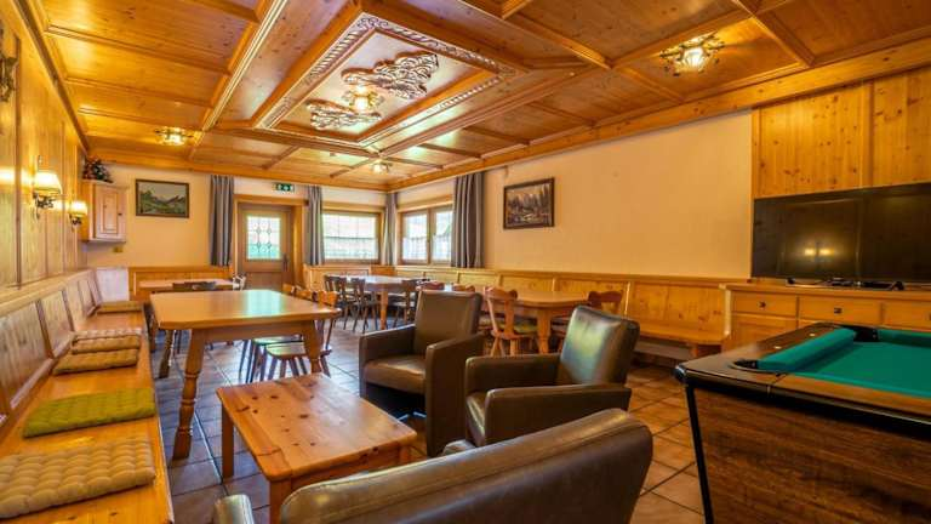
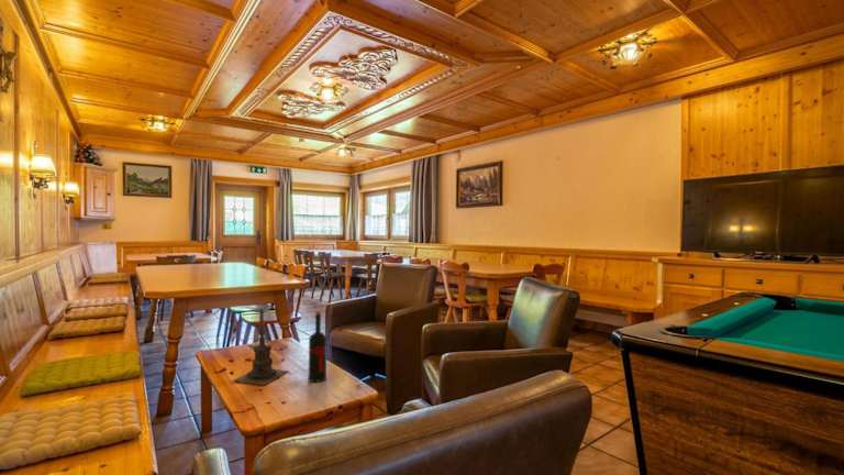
+ wine bottle (318, 345)
+ candle holder (262, 336)
